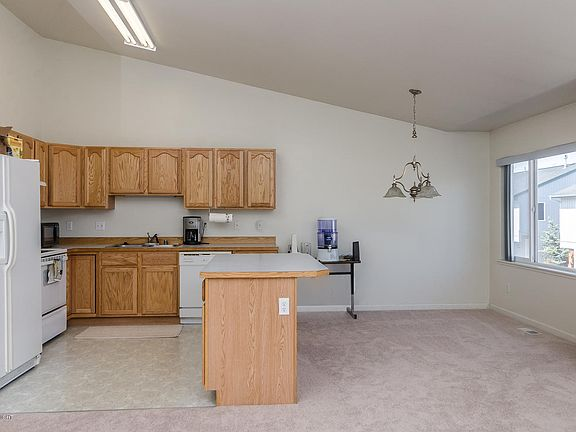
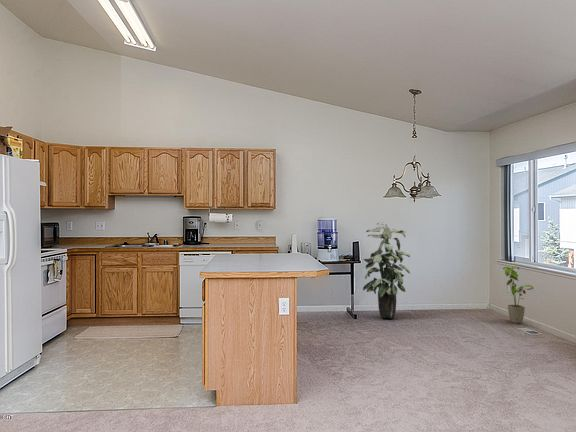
+ indoor plant (384, 269)
+ house plant (515, 297)
